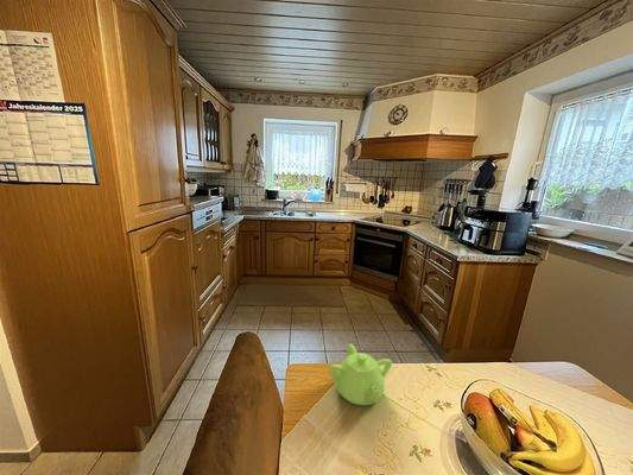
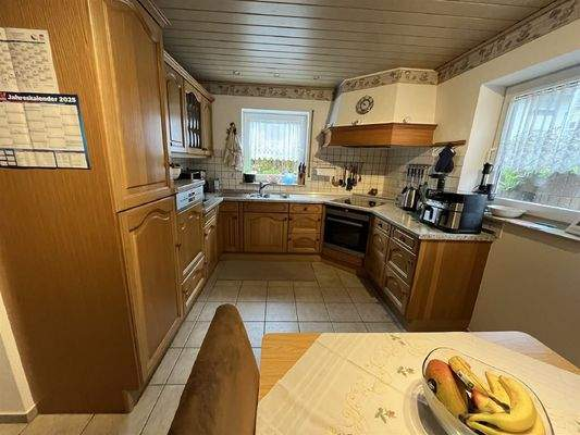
- teapot (360, 373)
